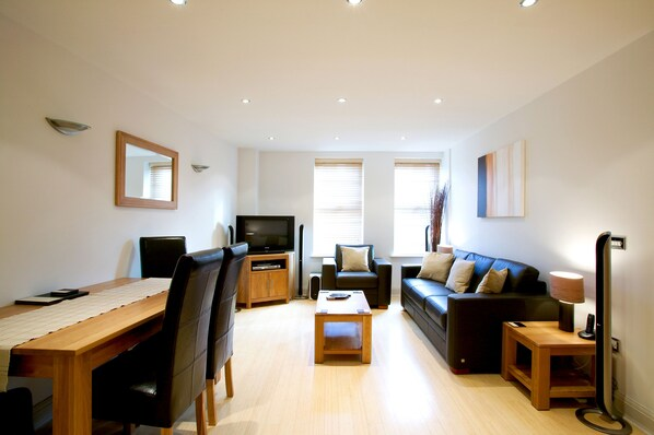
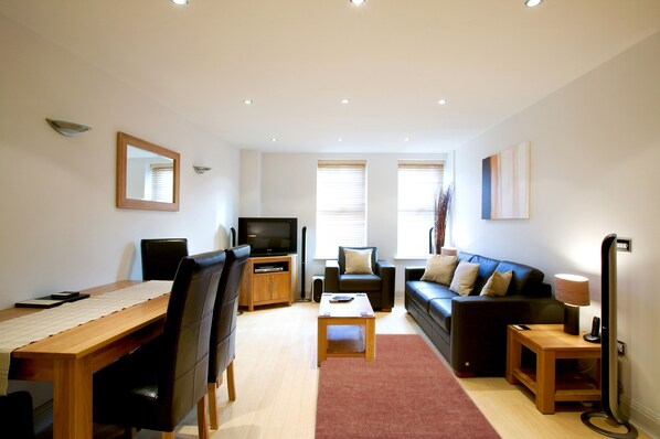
+ rug (384, 372)
